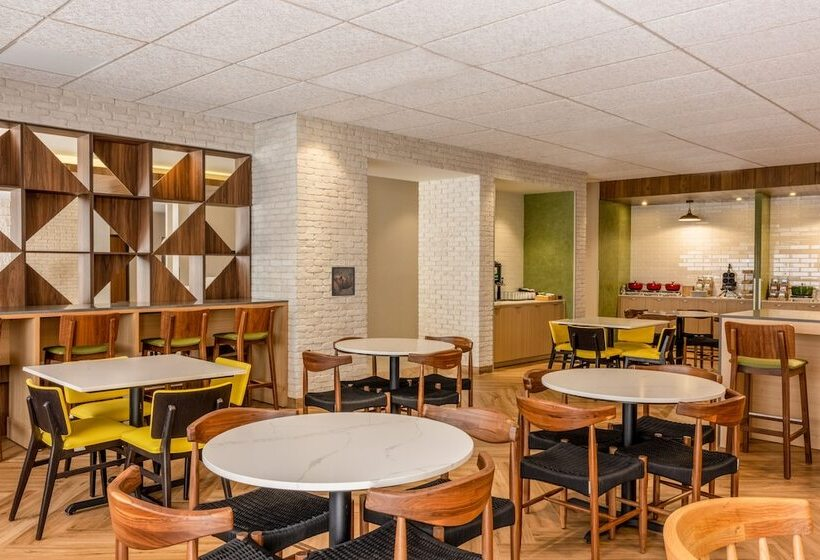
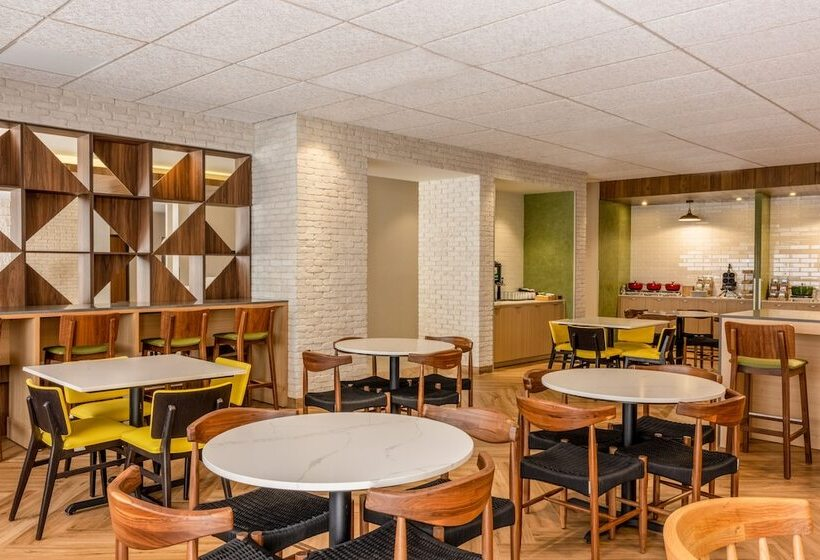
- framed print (343, 281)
